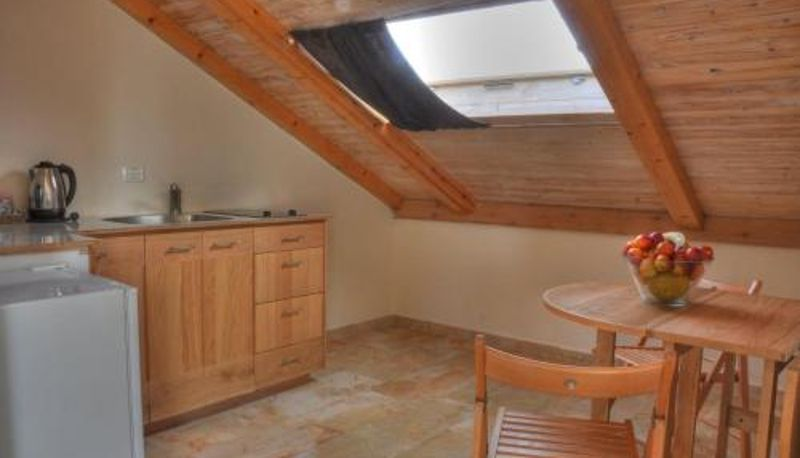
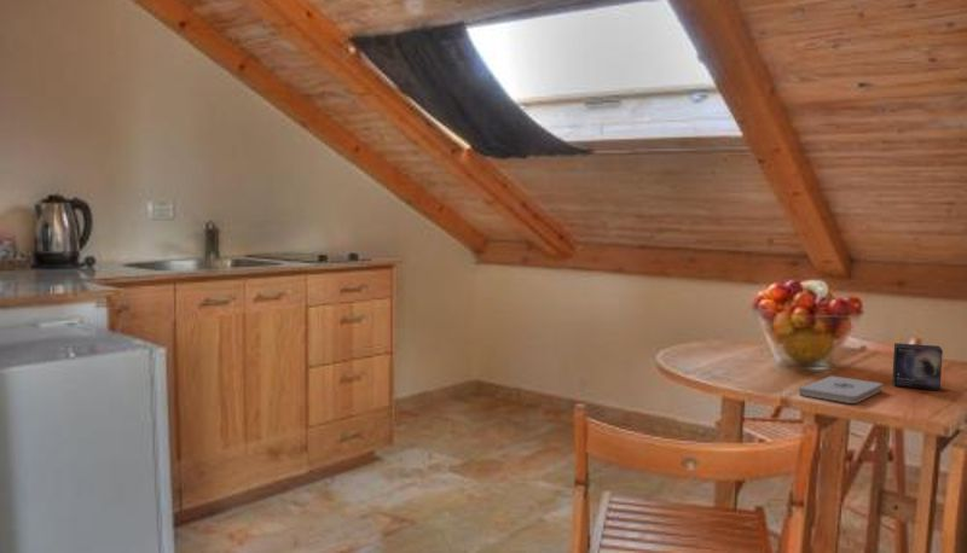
+ small box (916, 366)
+ notepad (841, 389)
